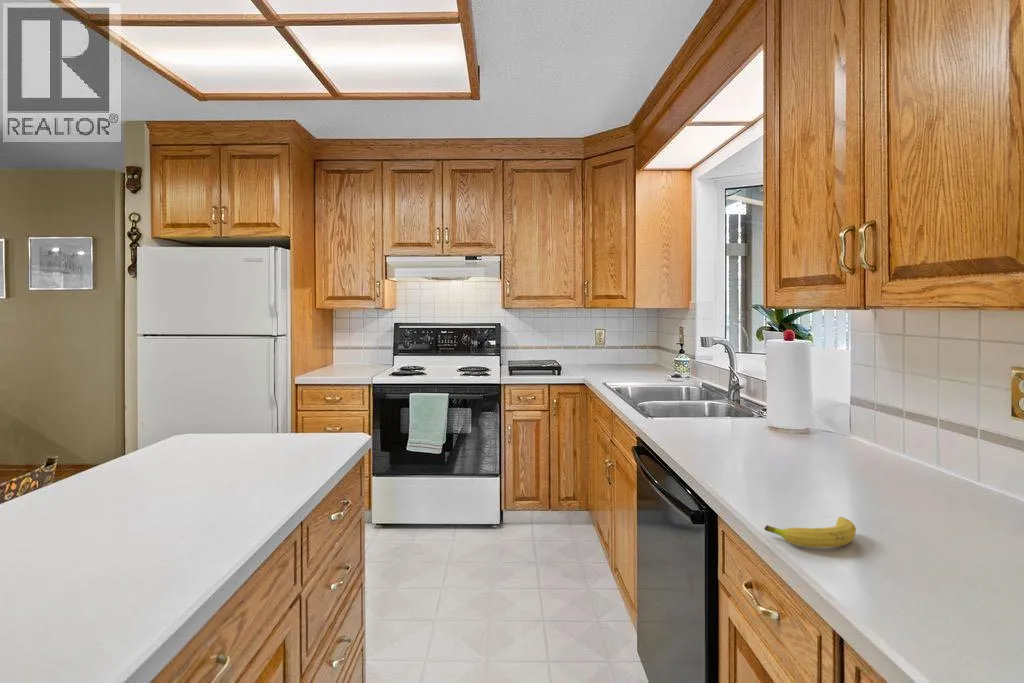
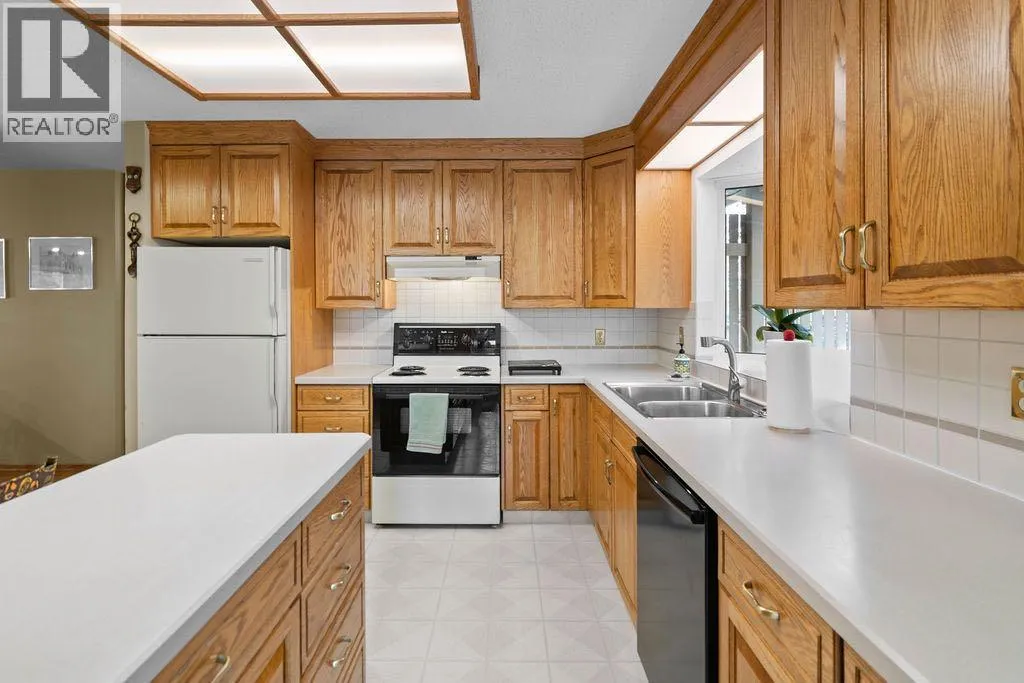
- fruit (810, 529)
